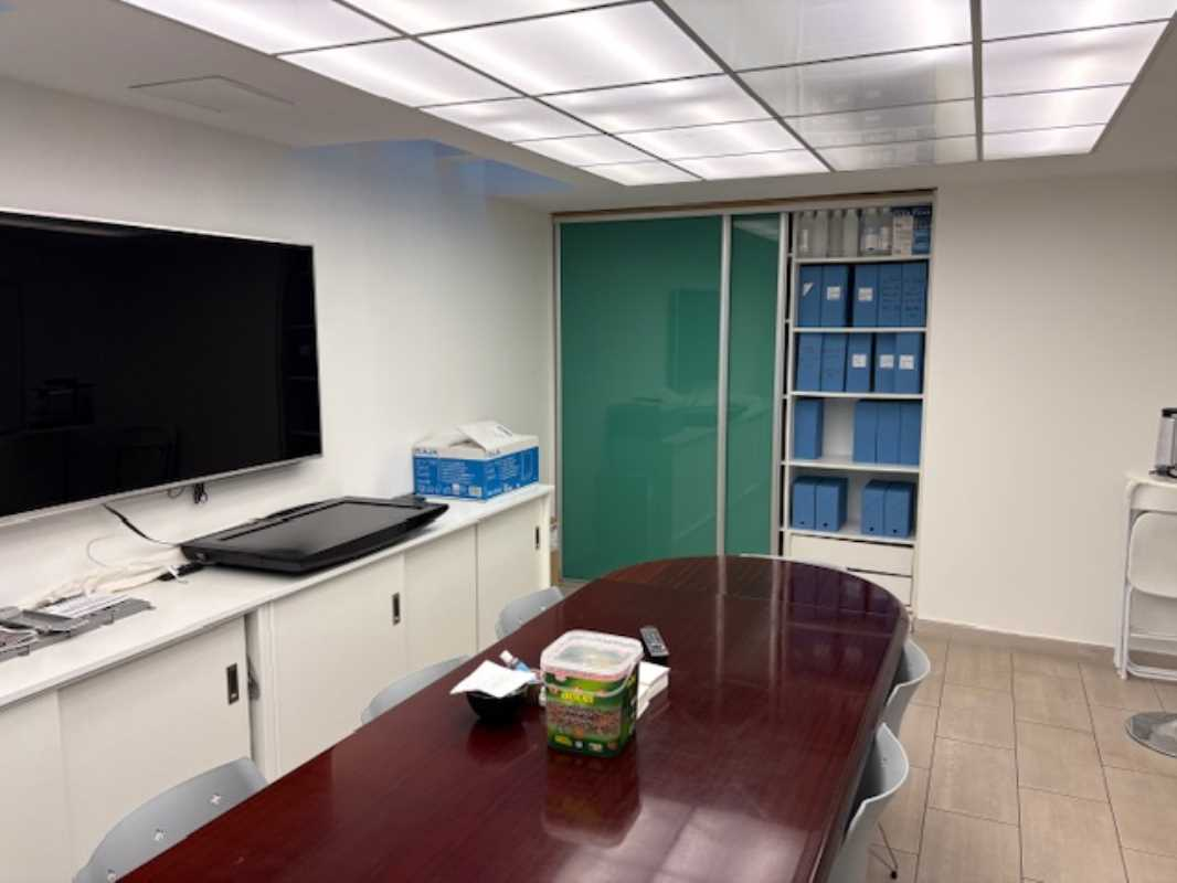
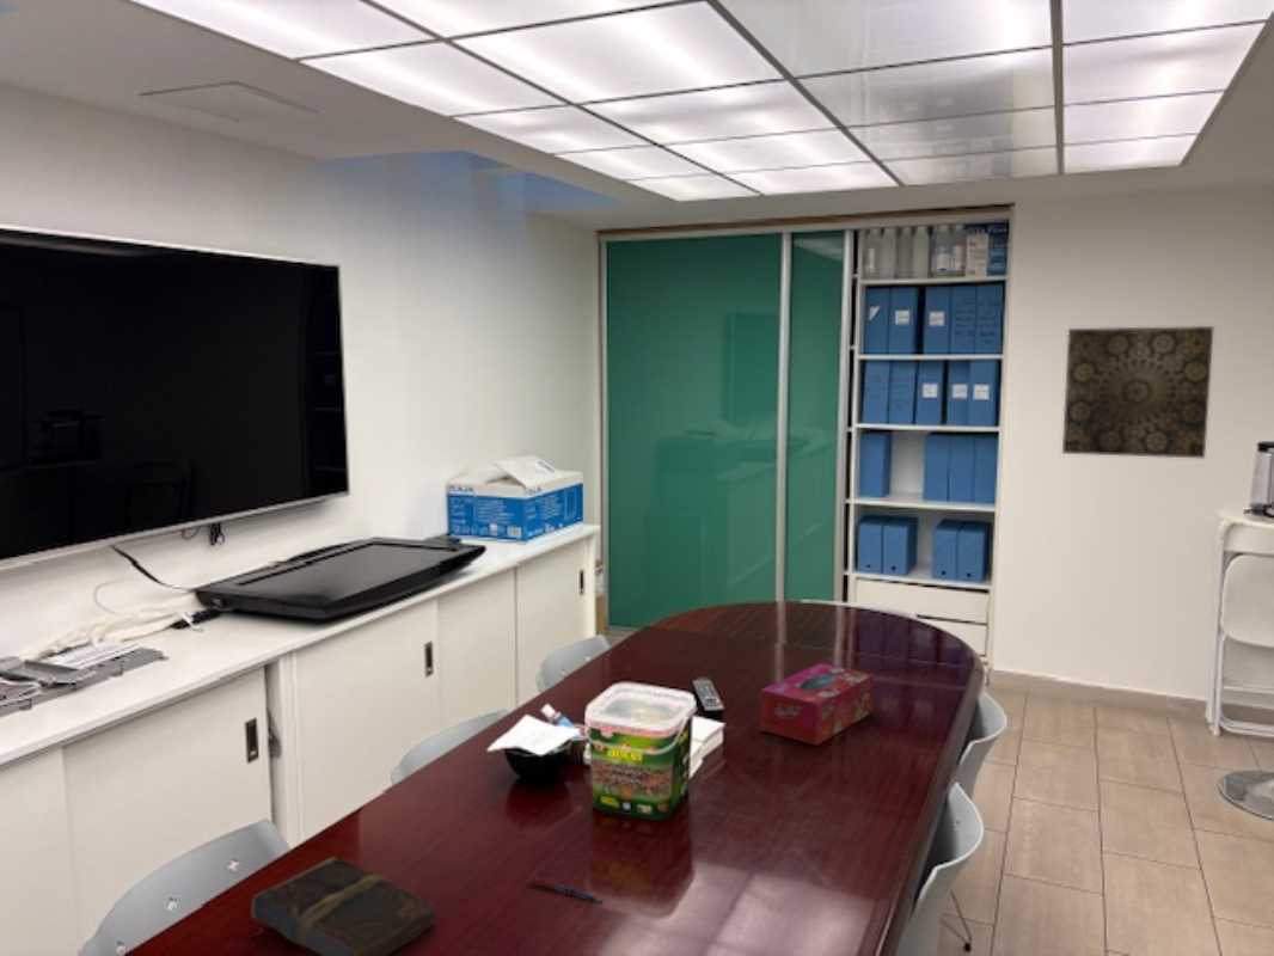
+ tissue box (817, 700)
+ pen (565, 888)
+ book (343, 908)
+ wall art (1134, 392)
